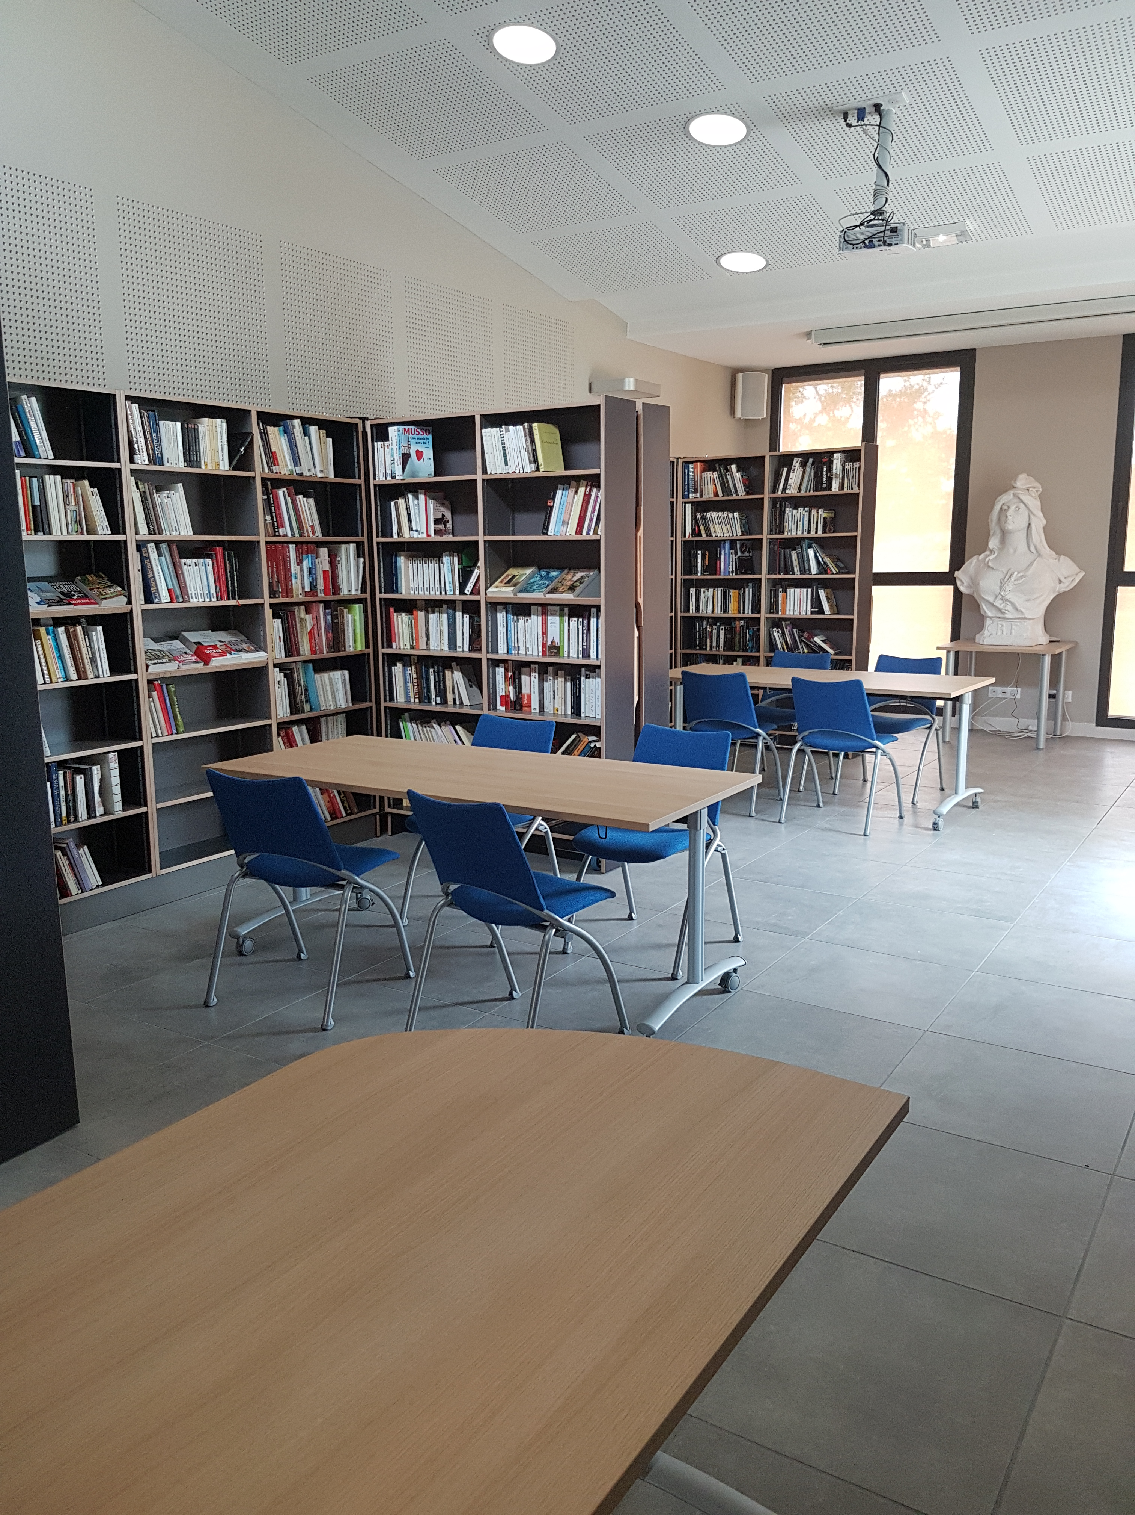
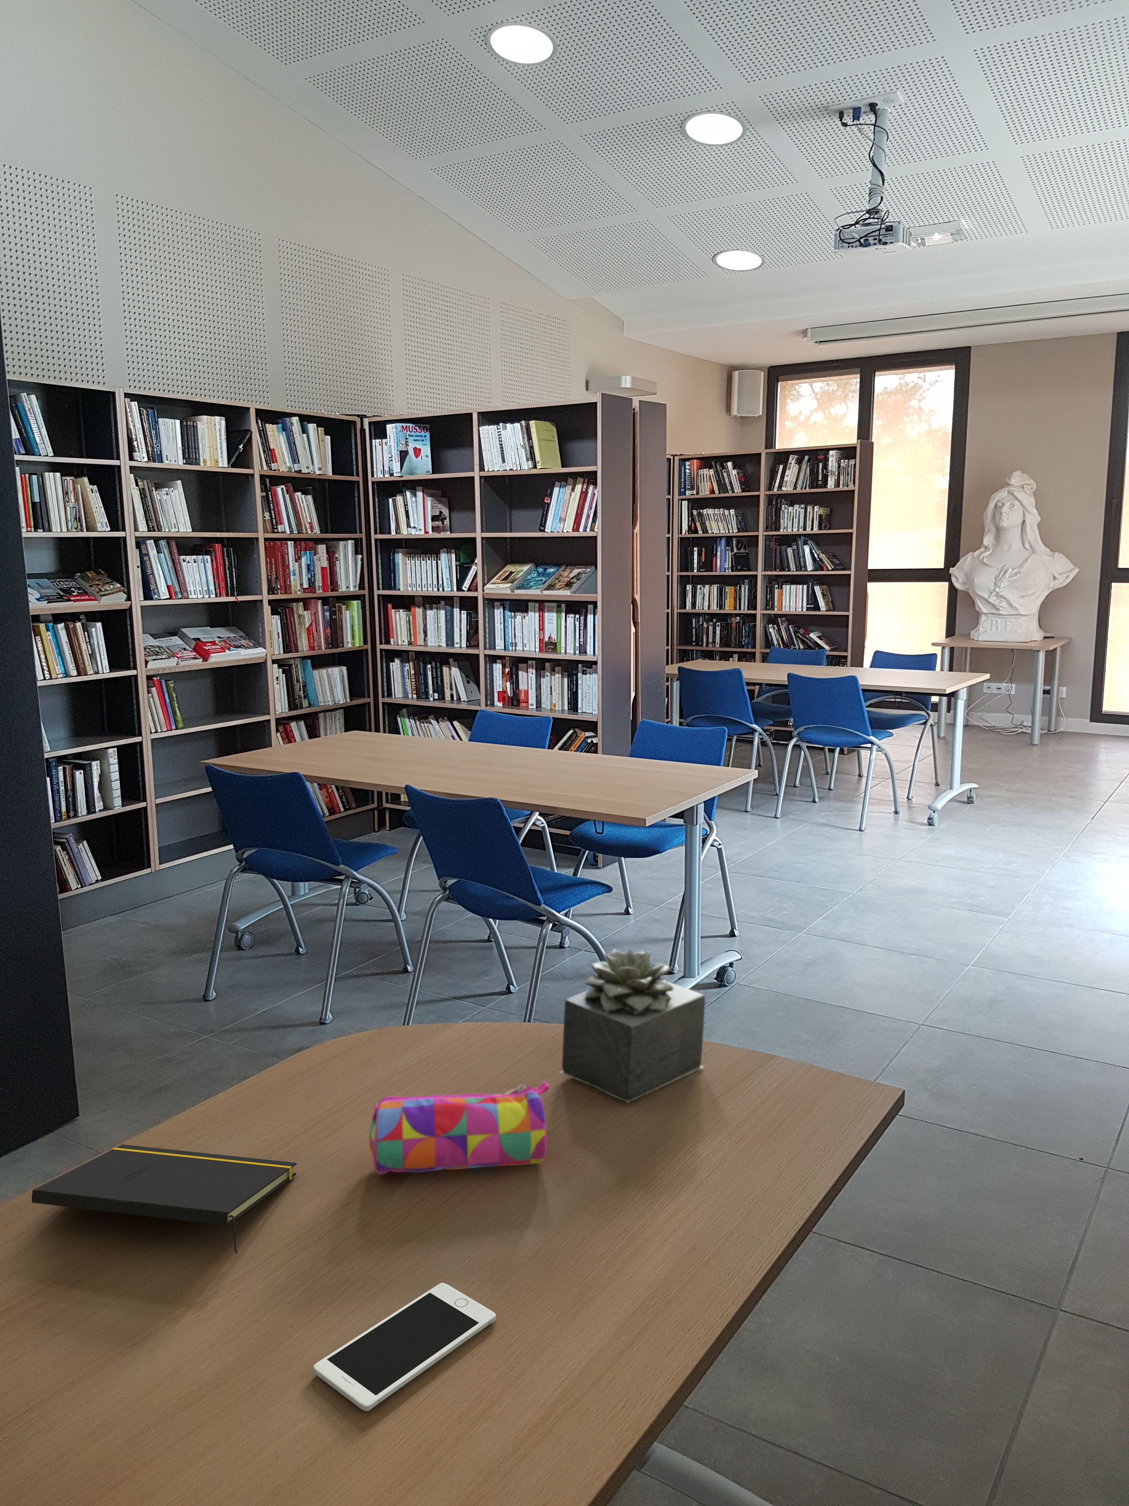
+ notepad (171, 1182)
+ pencil case (460, 1128)
+ succulent plant (632, 1012)
+ cell phone (408, 1342)
